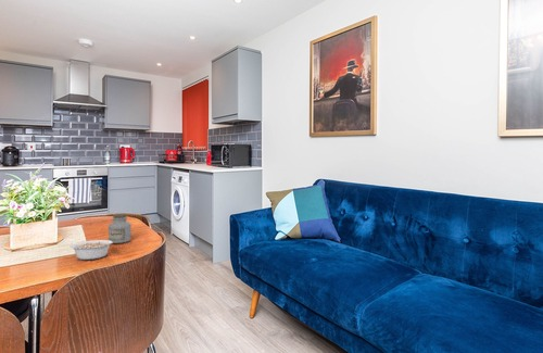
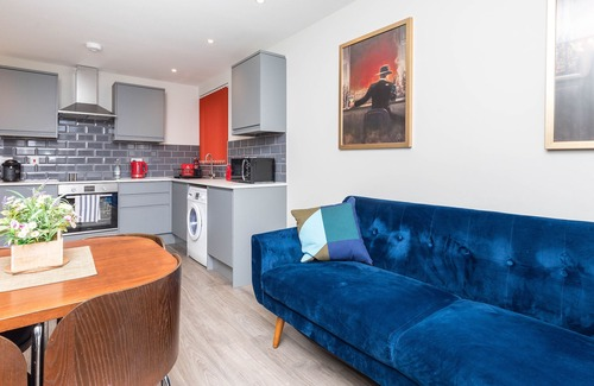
- legume (93, 249)
- jar (119, 227)
